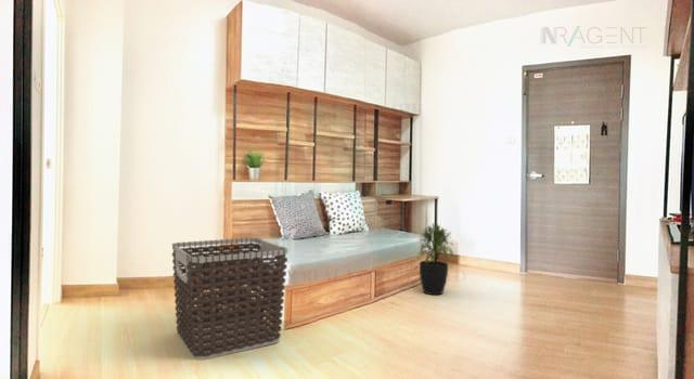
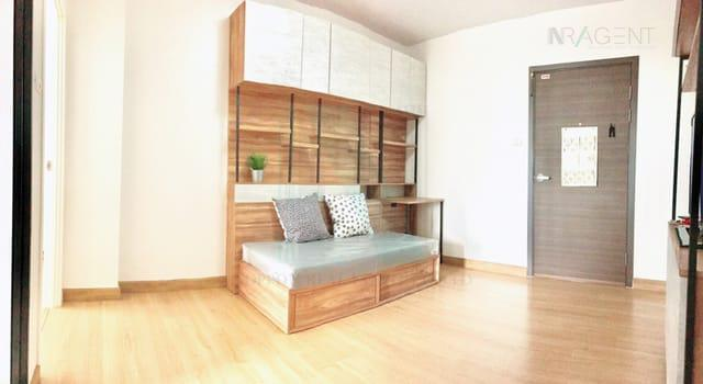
- potted plant (436, 258)
- clothes hamper (228, 291)
